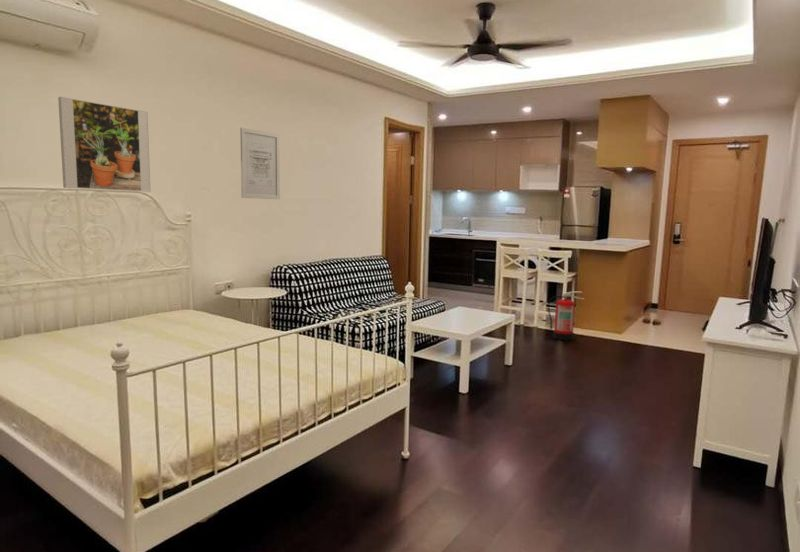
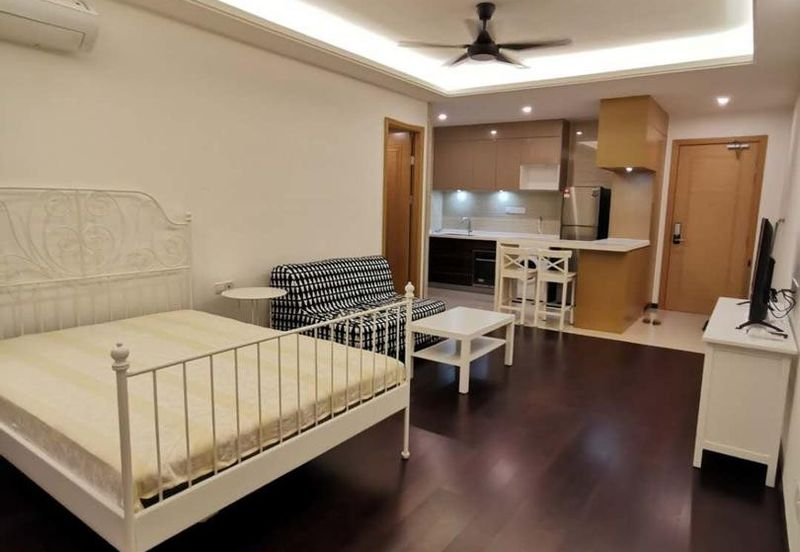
- fire extinguisher (564, 314)
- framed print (107, 147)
- wall art (260, 165)
